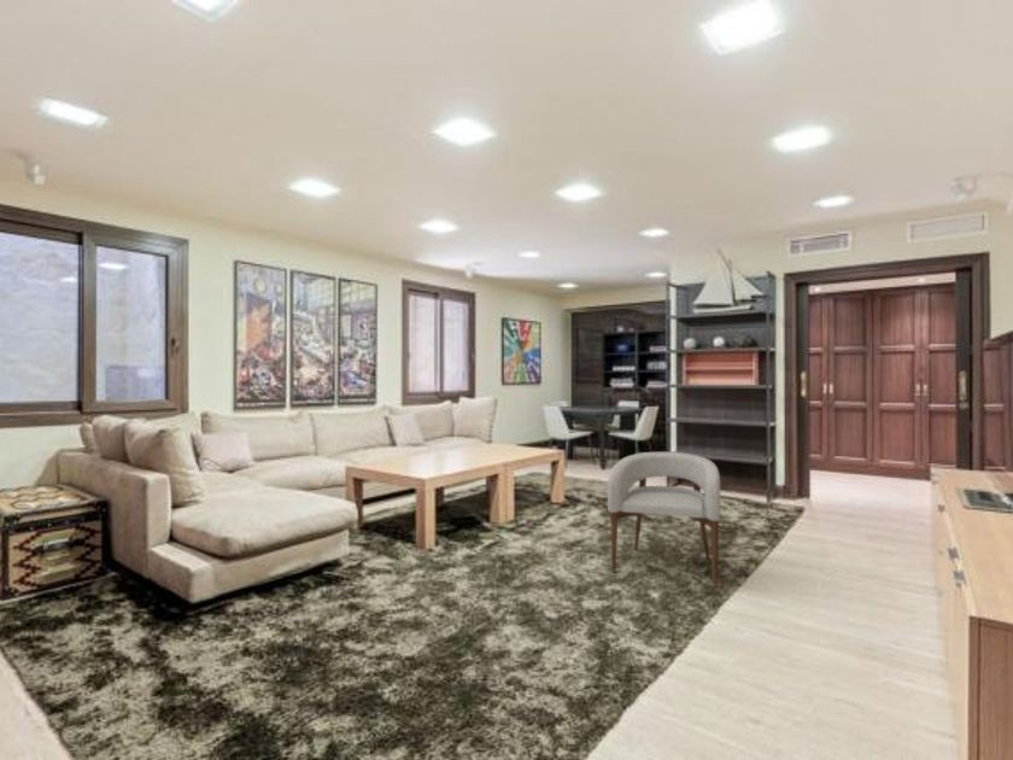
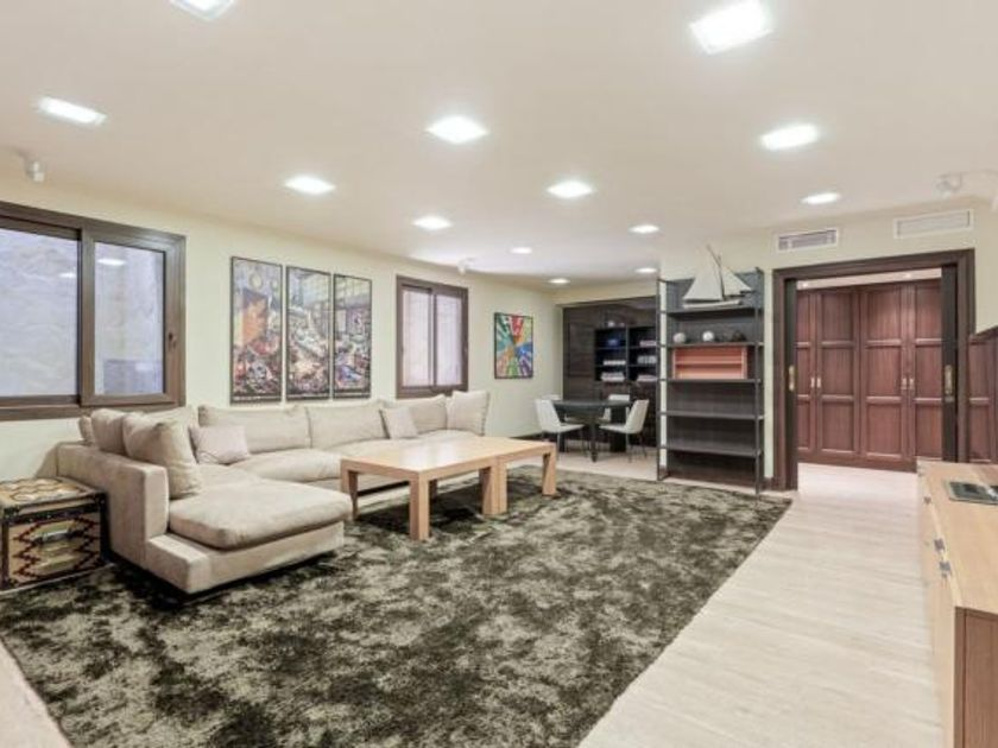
- armchair (666, 511)
